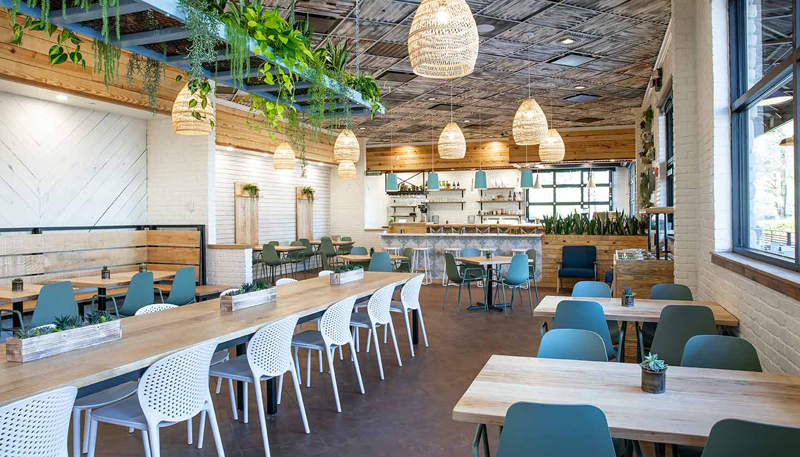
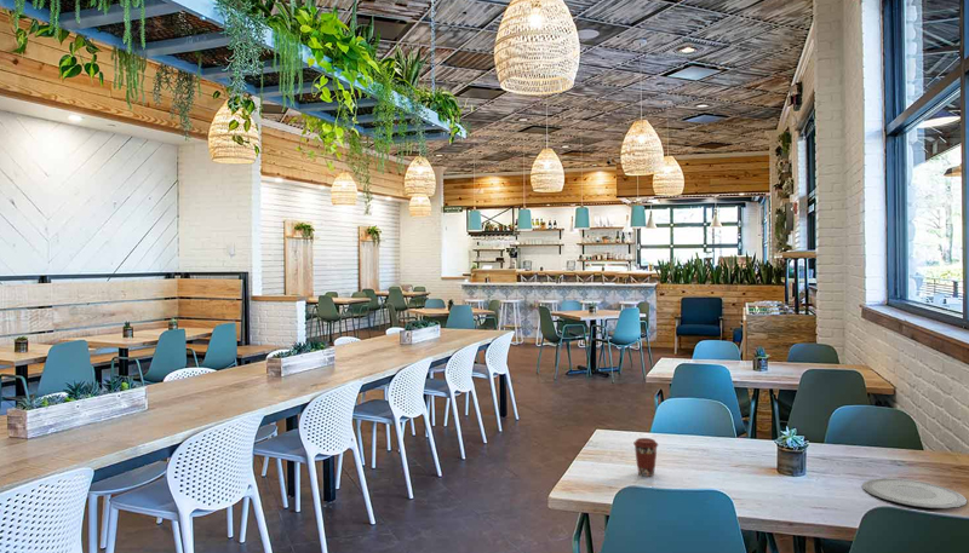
+ plate (912, 492)
+ coffee cup (646, 457)
